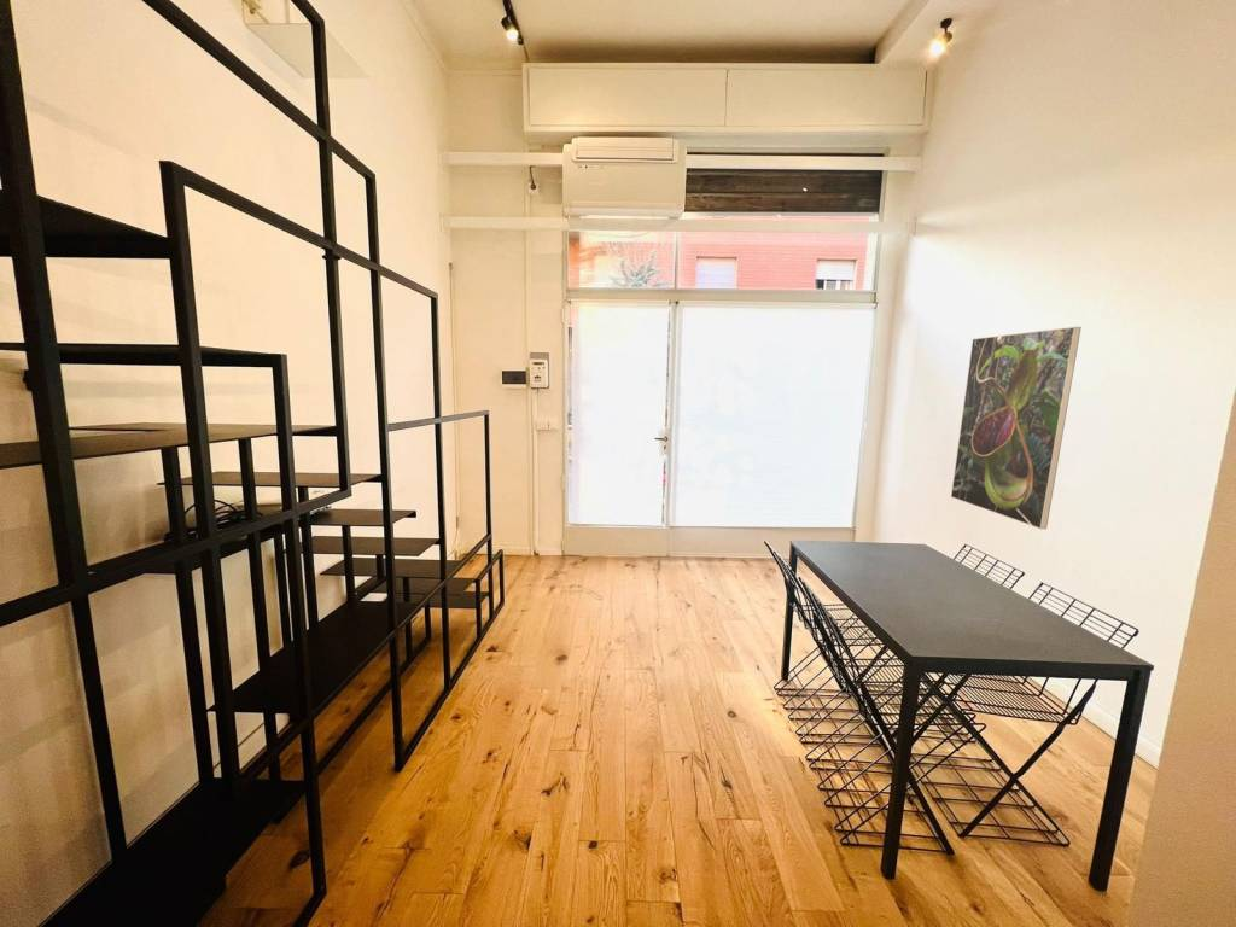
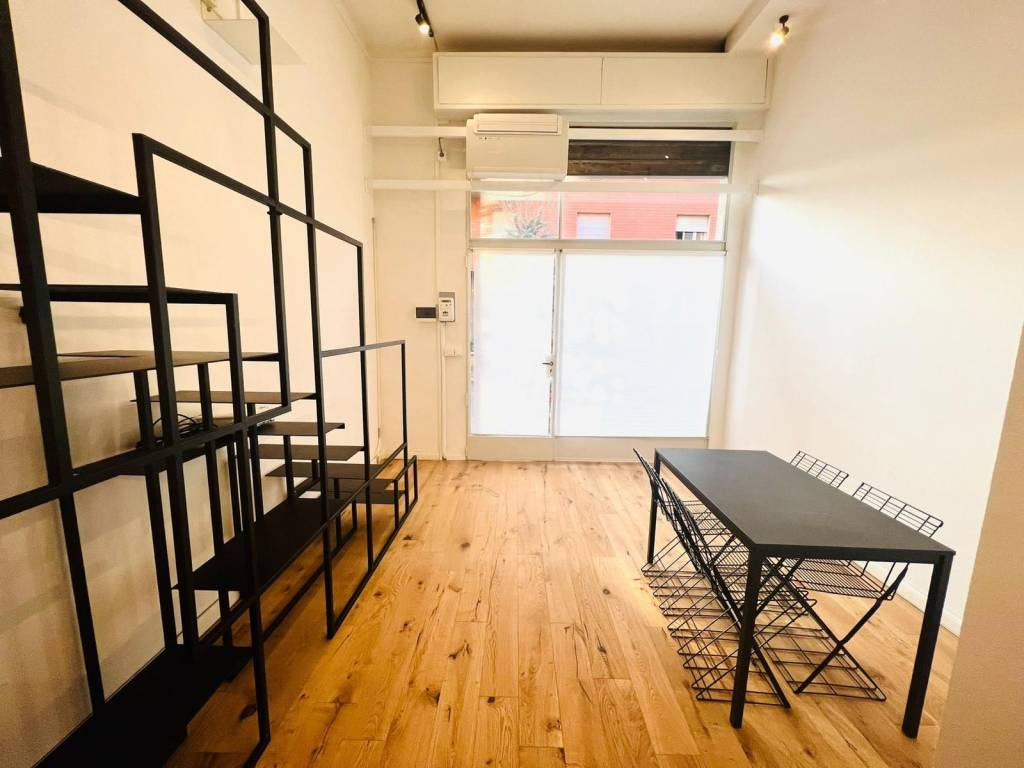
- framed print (1005, 425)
